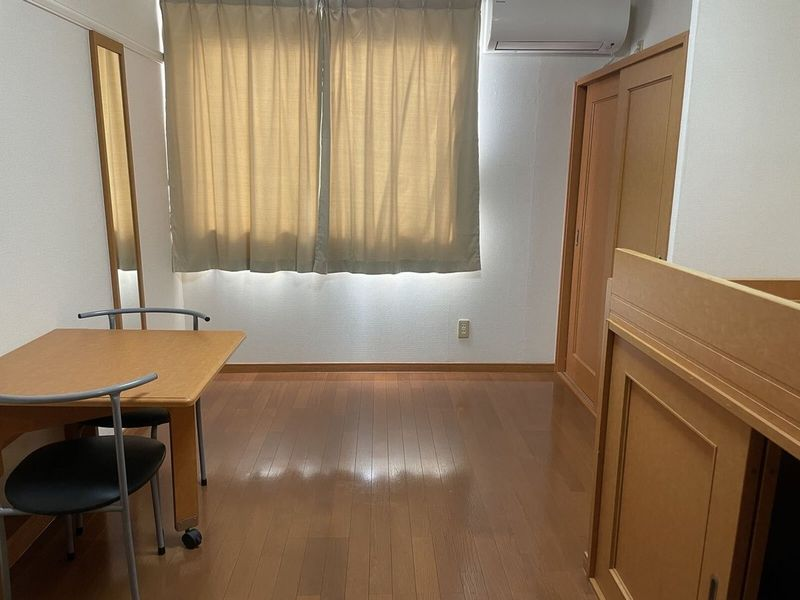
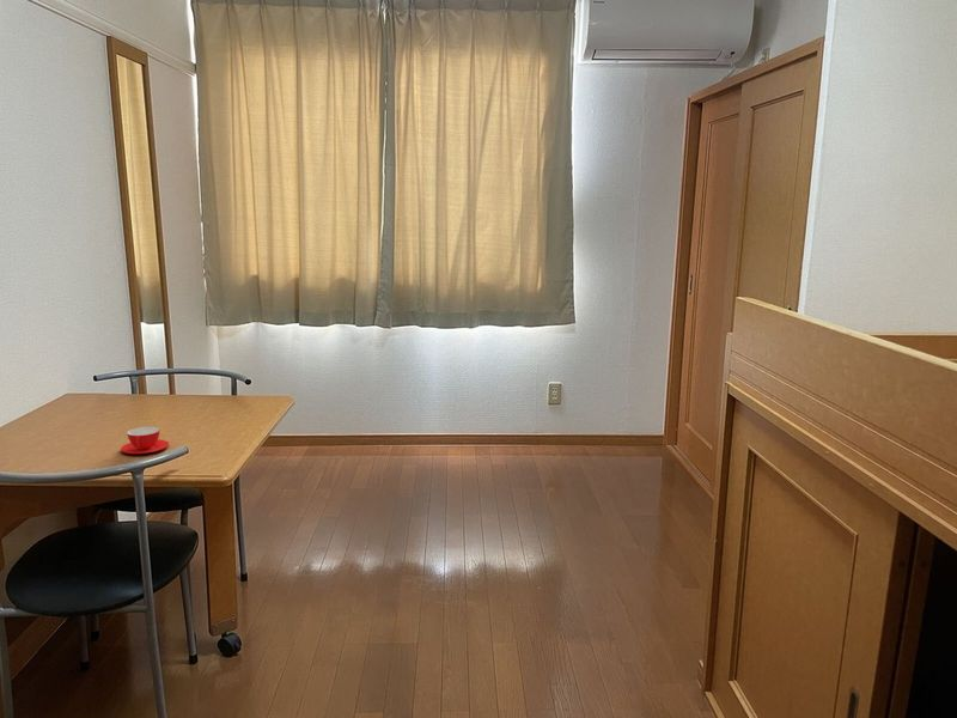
+ teacup (144, 439)
